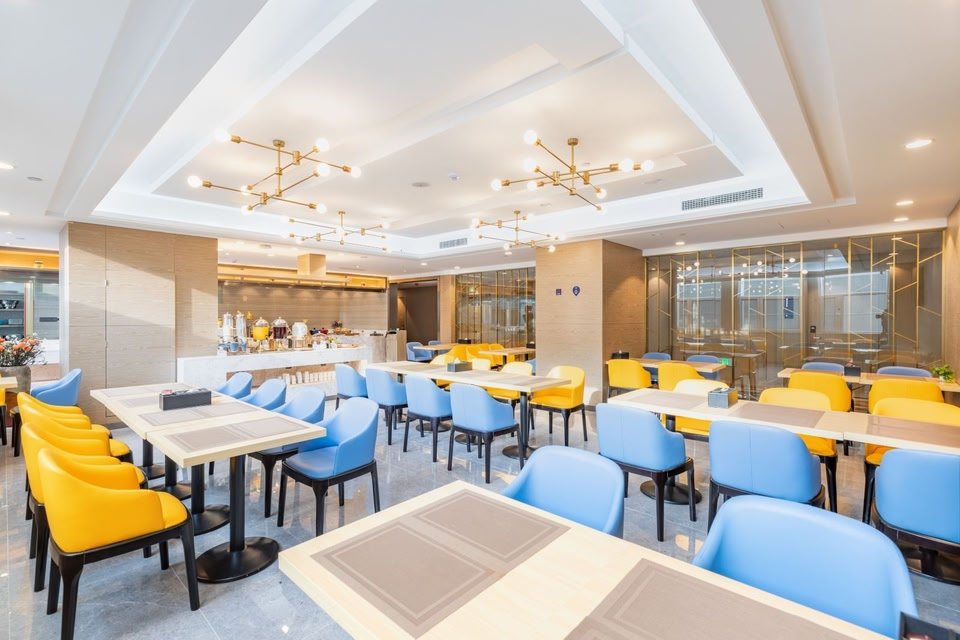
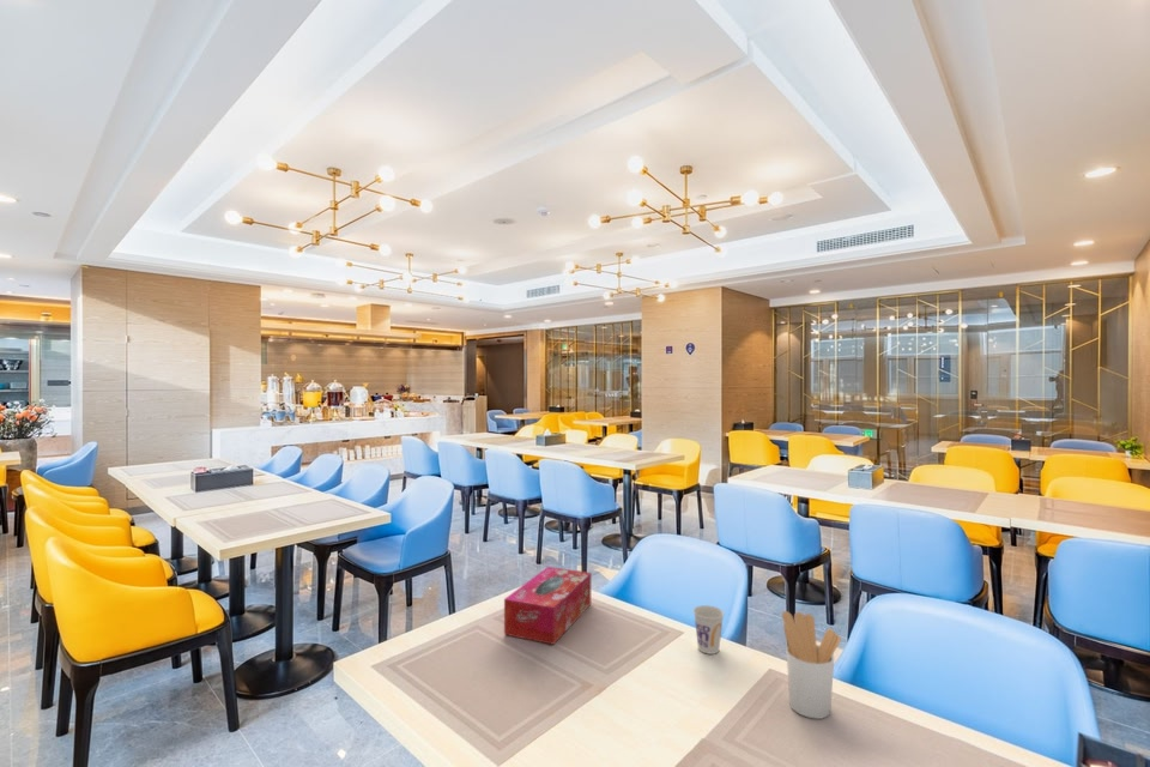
+ cup (708, 629)
+ utensil holder (805, 660)
+ tissue box (550, 602)
